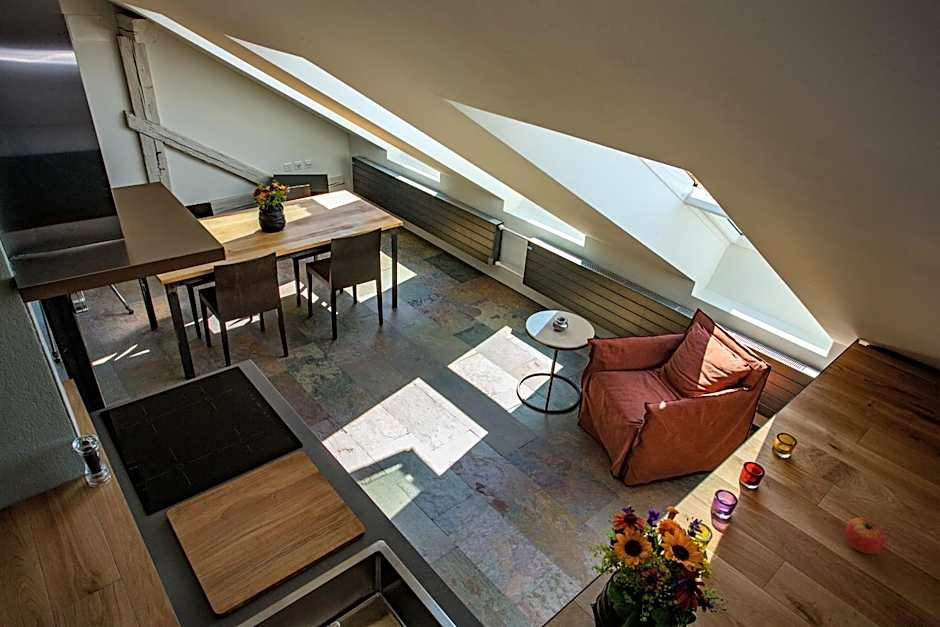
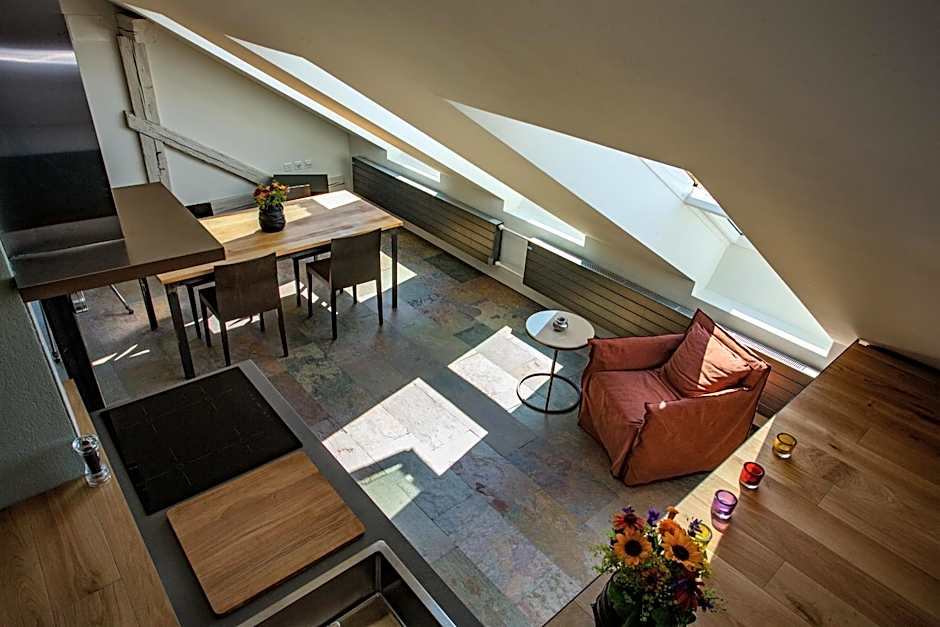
- apple (865, 534)
